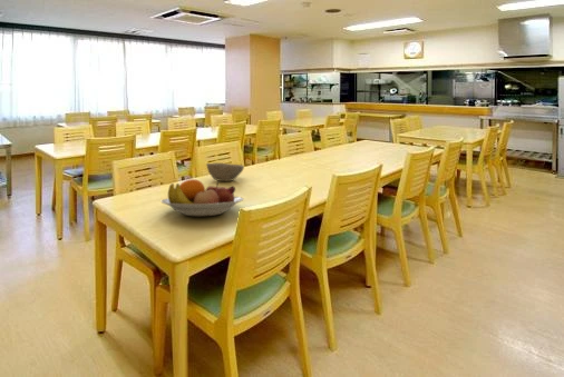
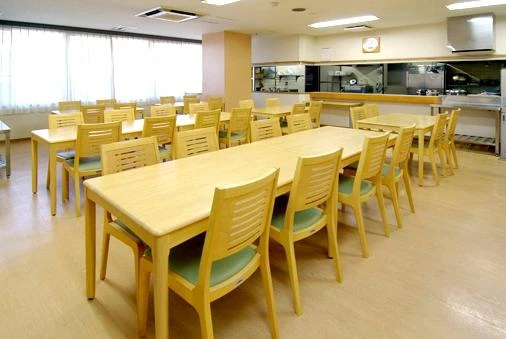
- bowl (225, 171)
- fruit bowl (203, 196)
